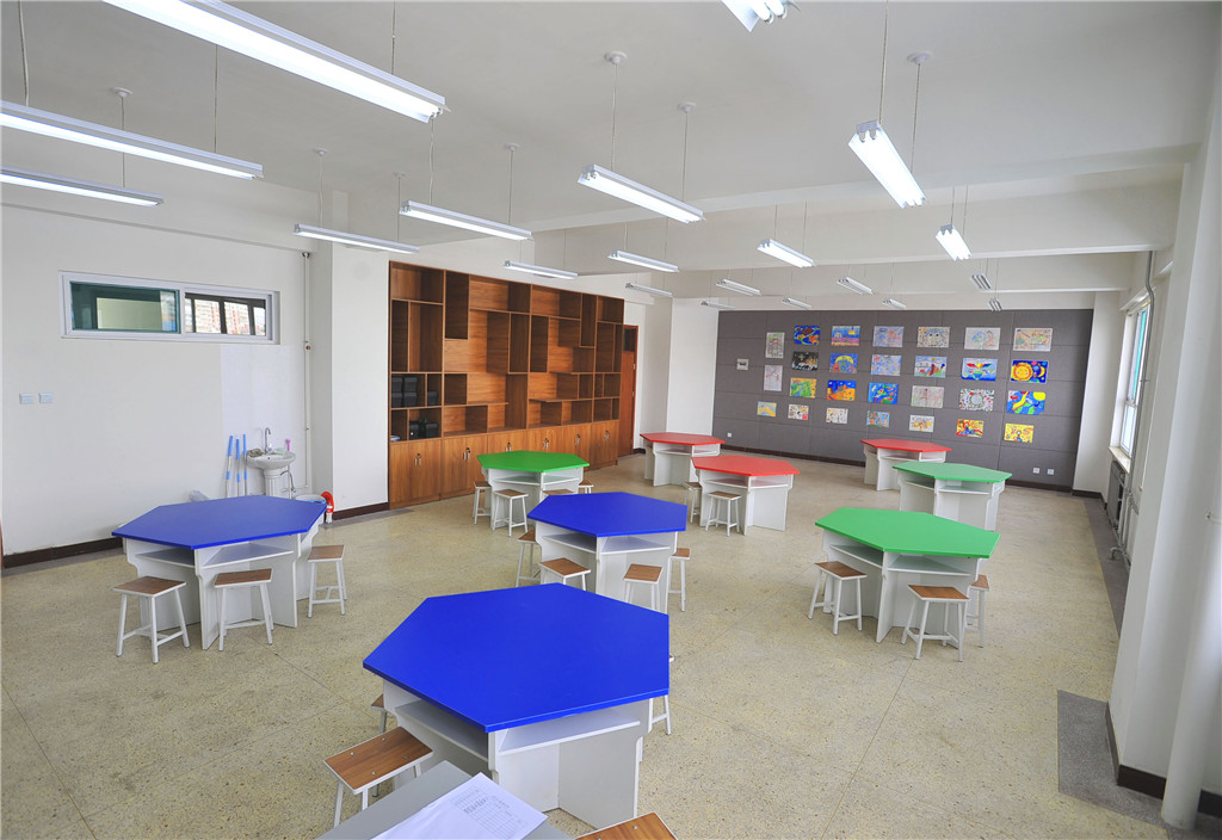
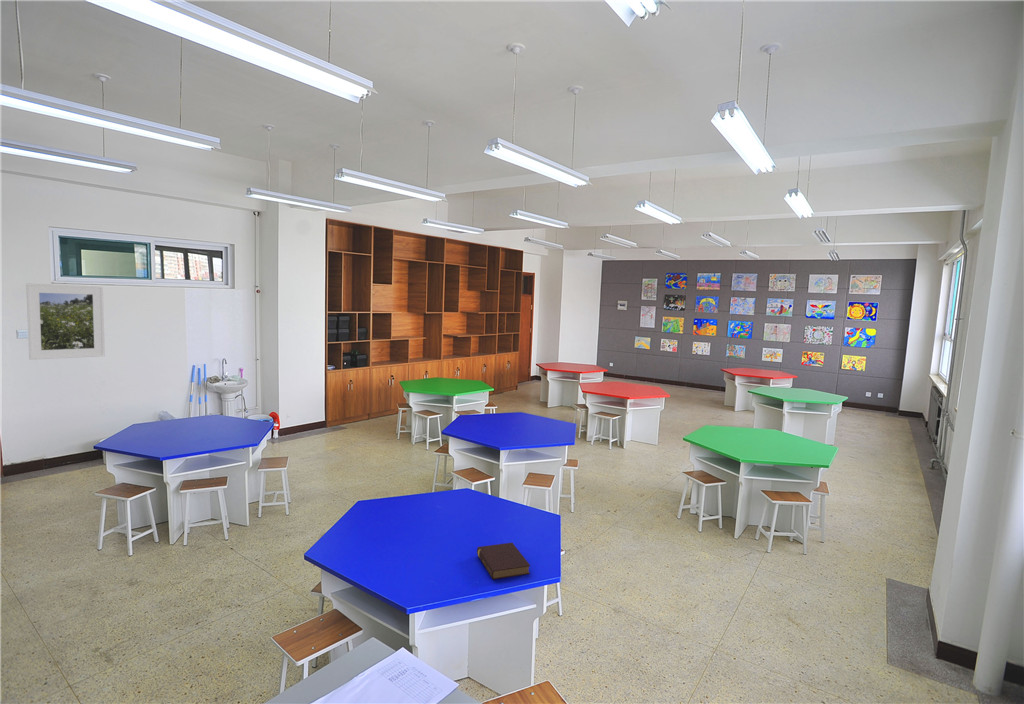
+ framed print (67, 321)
+ book (502, 560)
